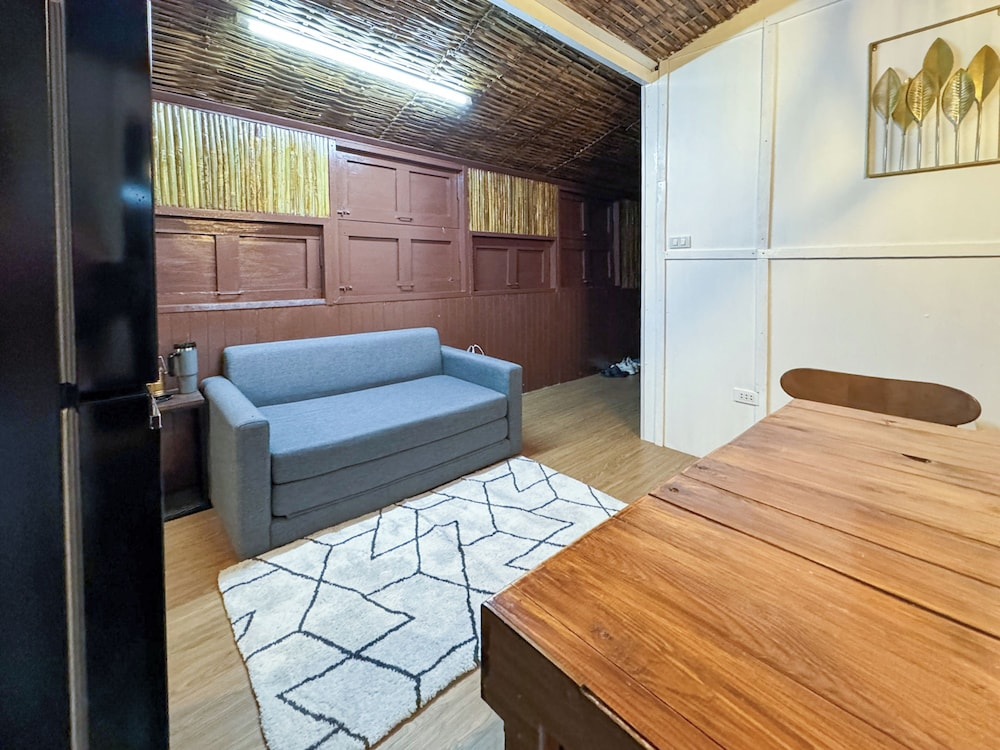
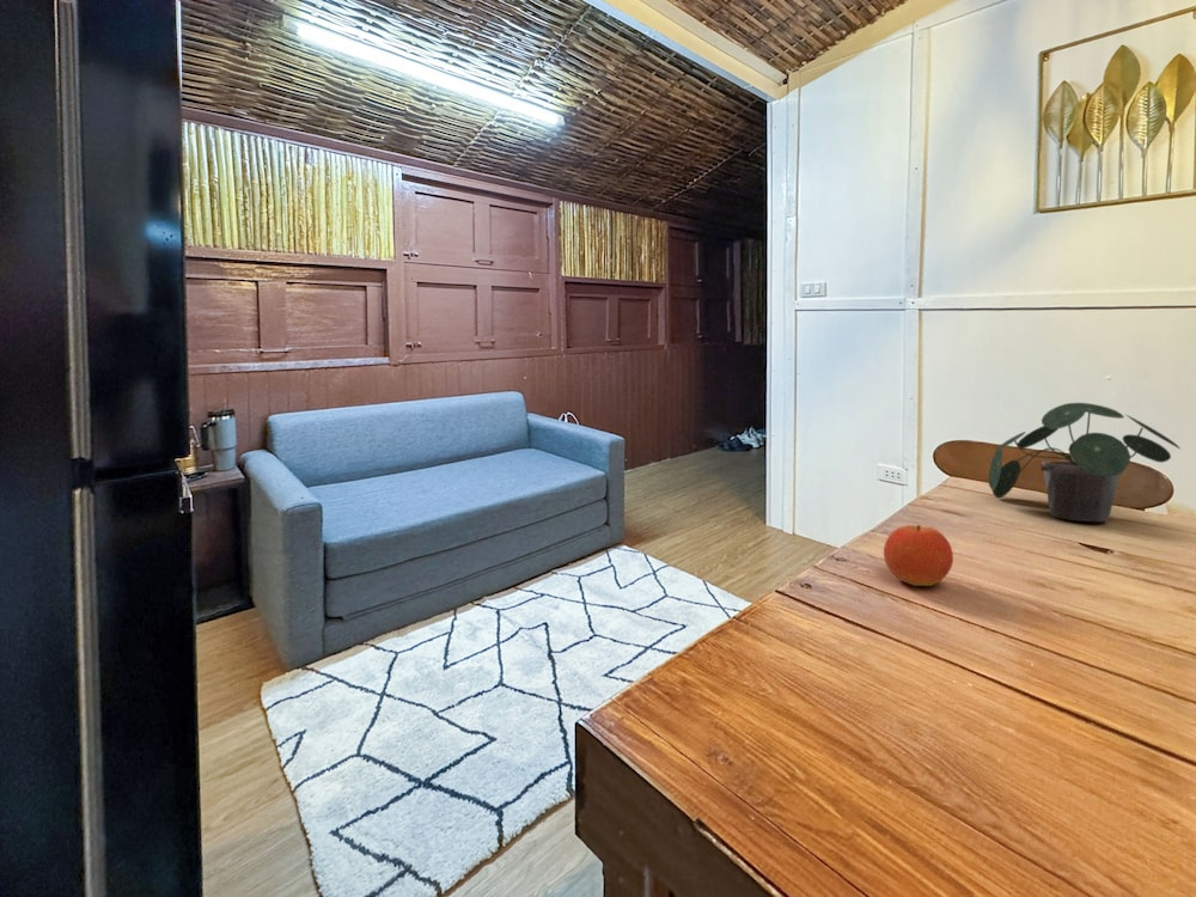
+ fruit (917, 554)
+ potted plant (1076, 459)
